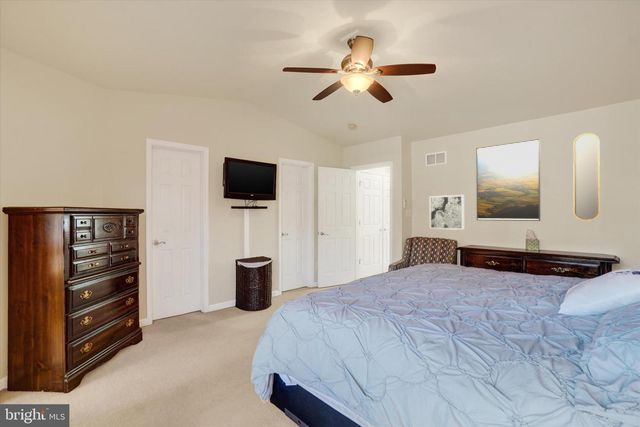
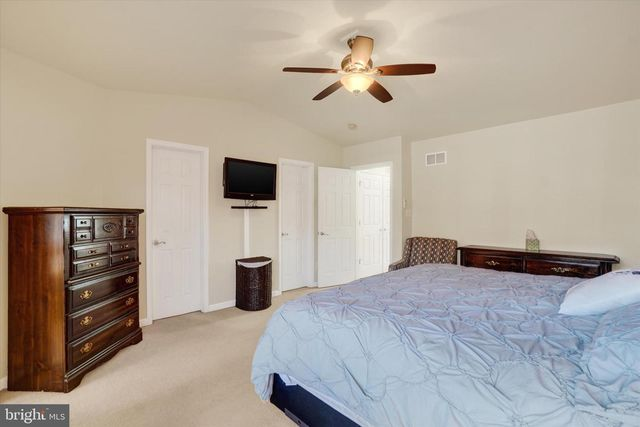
- home mirror (586, 177)
- wall art (446, 212)
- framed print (506, 182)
